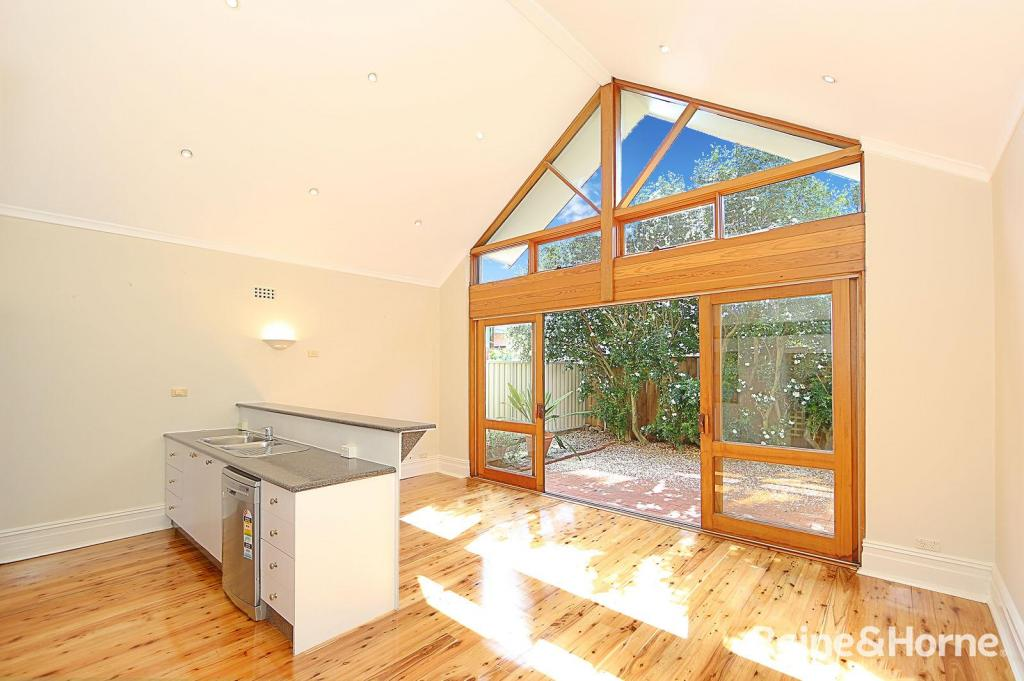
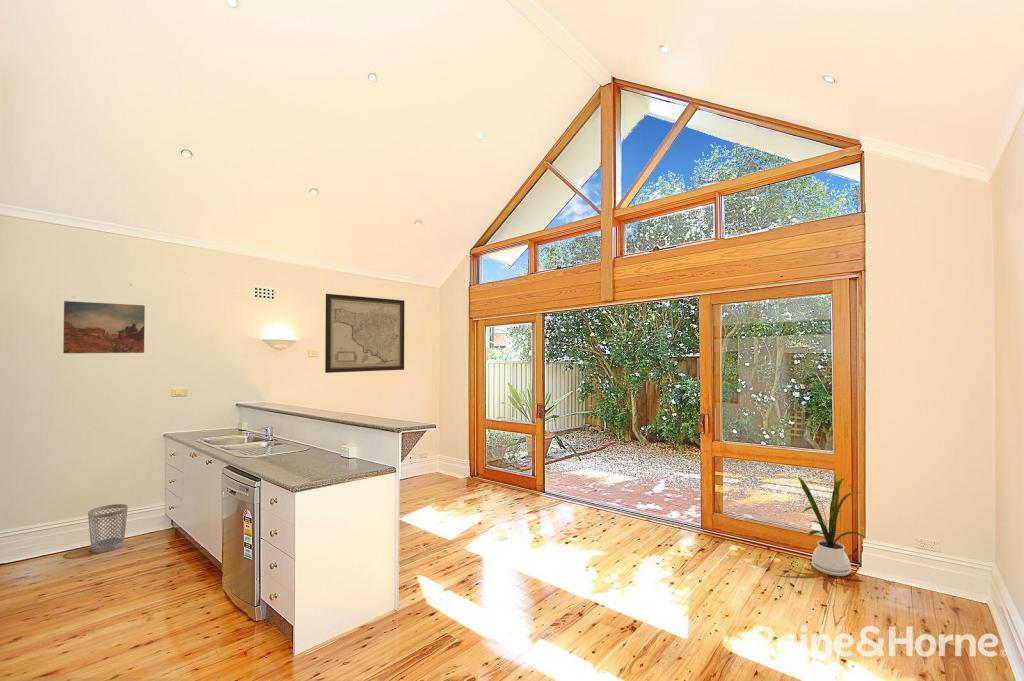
+ house plant (825, 517)
+ wall art (105, 328)
+ wastebasket (108, 528)
+ wall art (367, 334)
